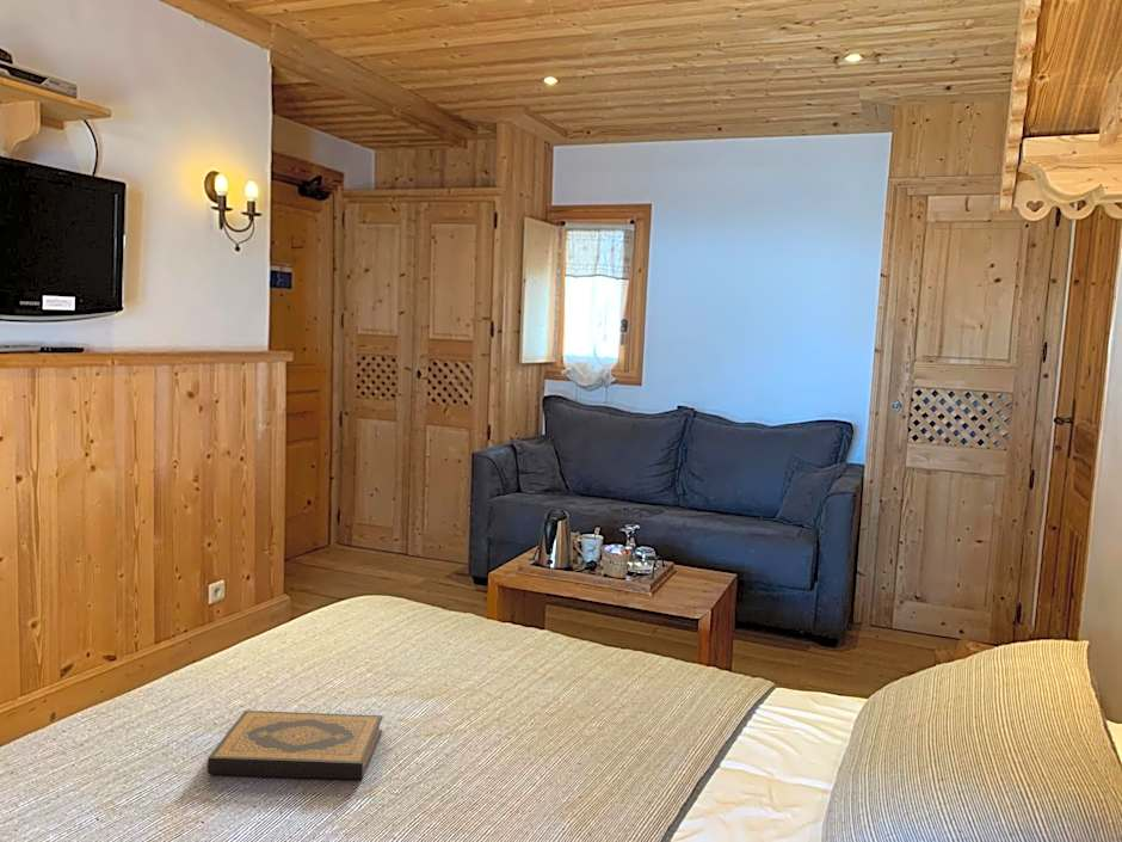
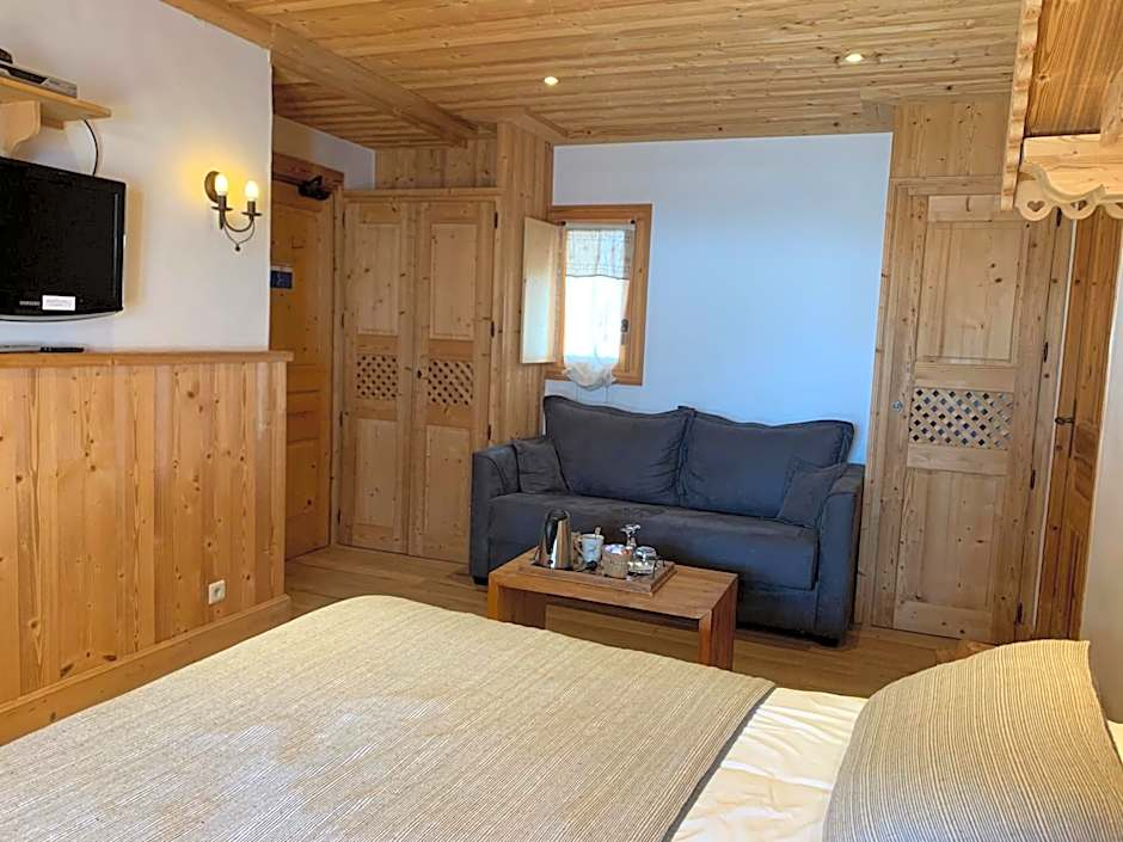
- hardback book (300, 743)
